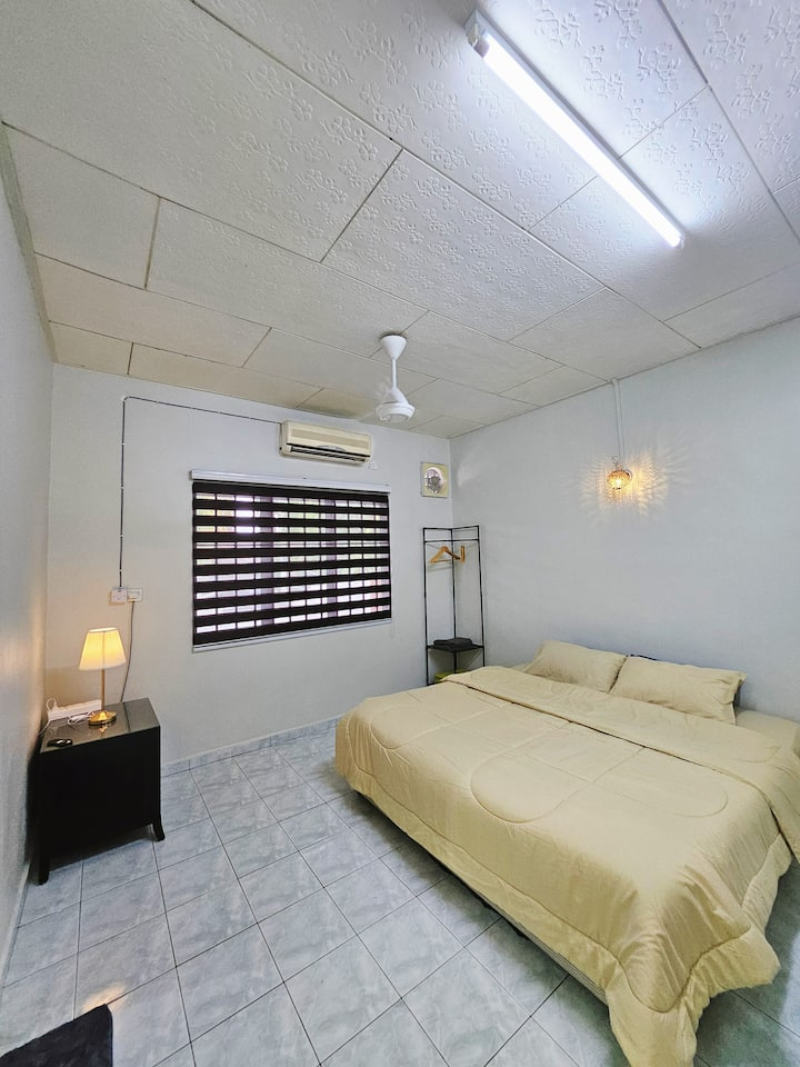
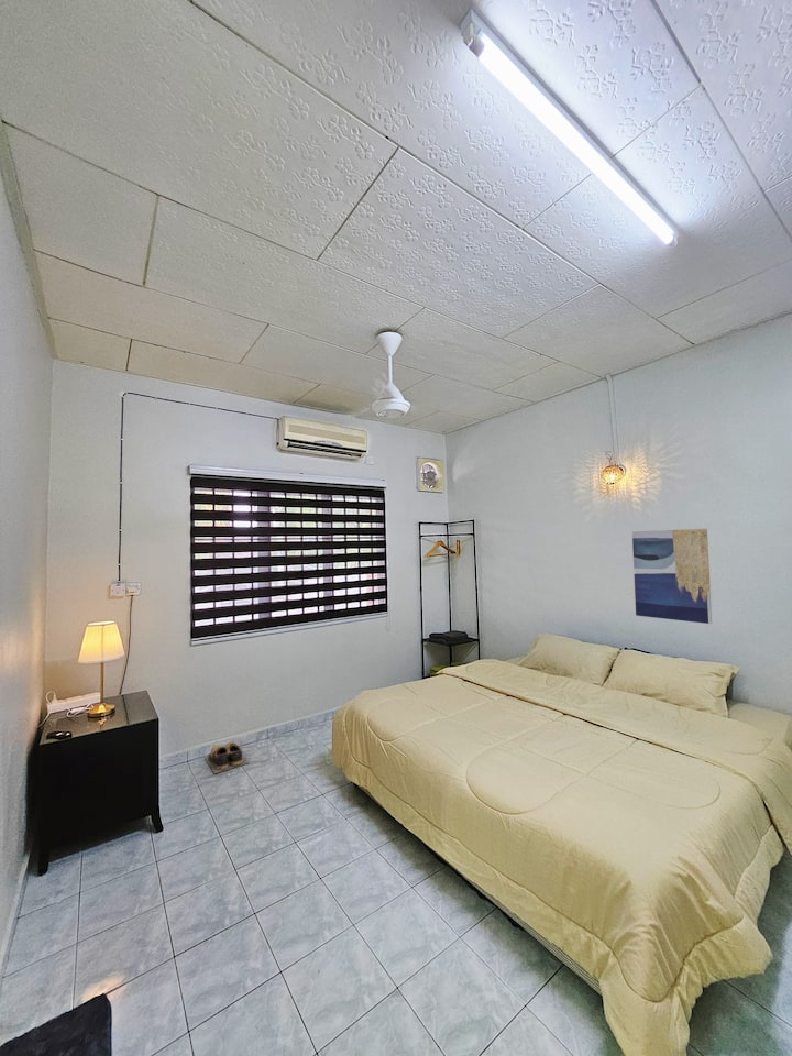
+ shoes (226, 751)
+ wall art (669, 574)
